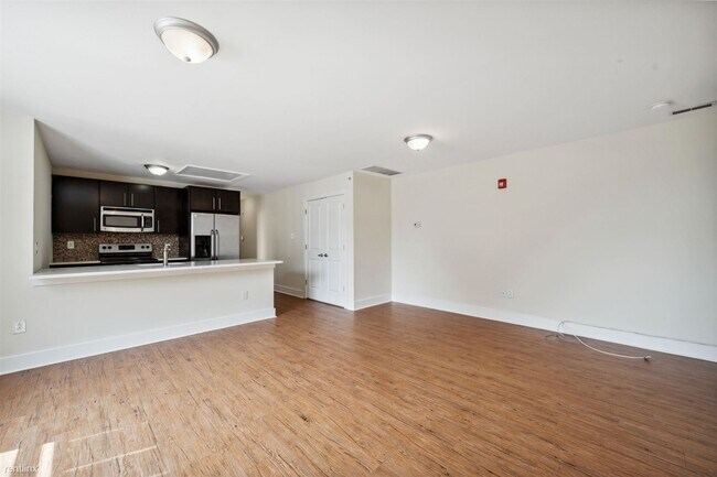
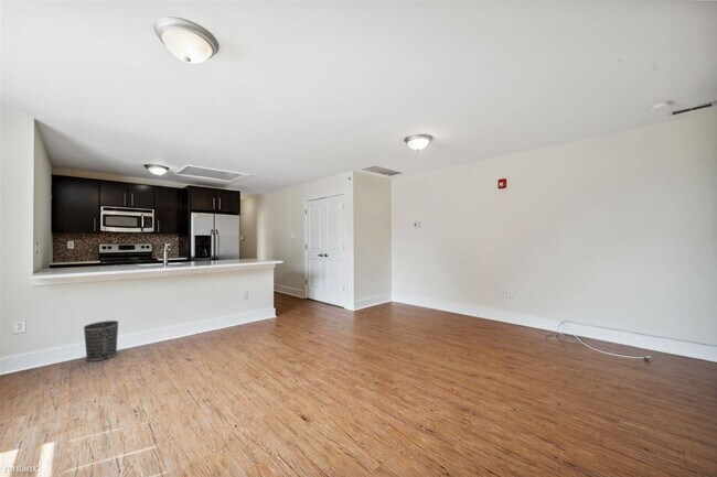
+ wastebasket (101, 340)
